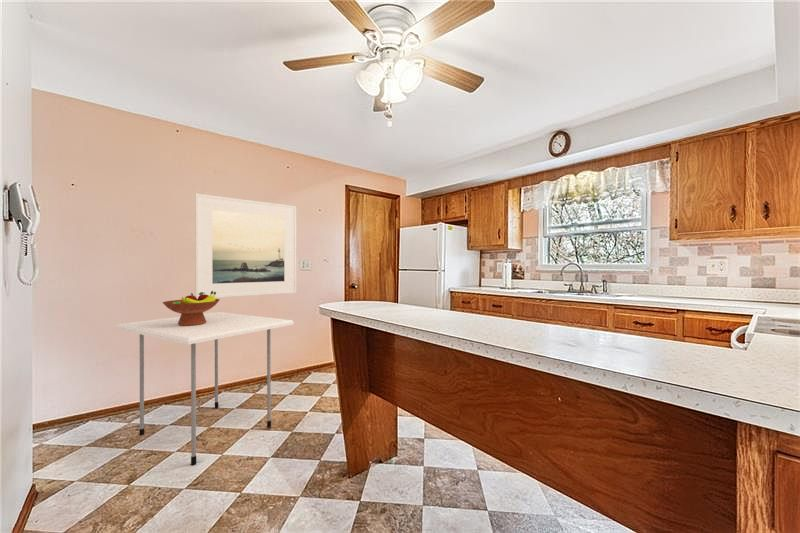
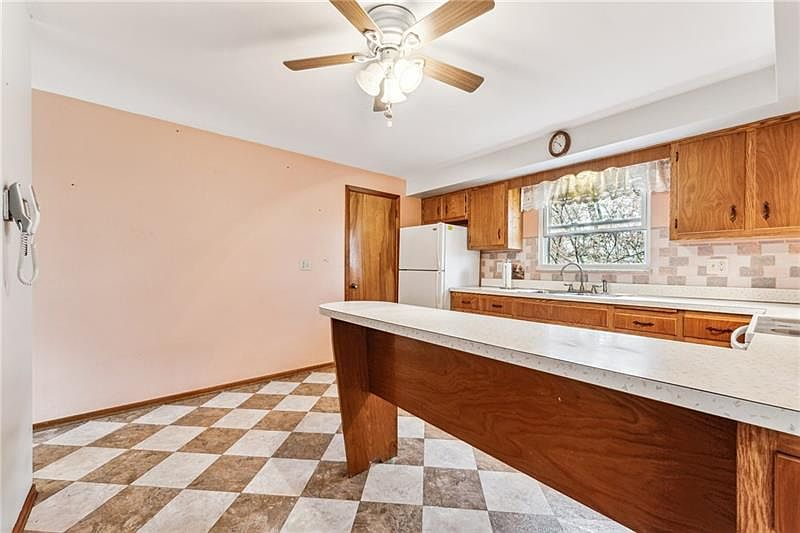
- dining table (215, 376)
- fruit bowl (192, 307)
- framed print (250, 248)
